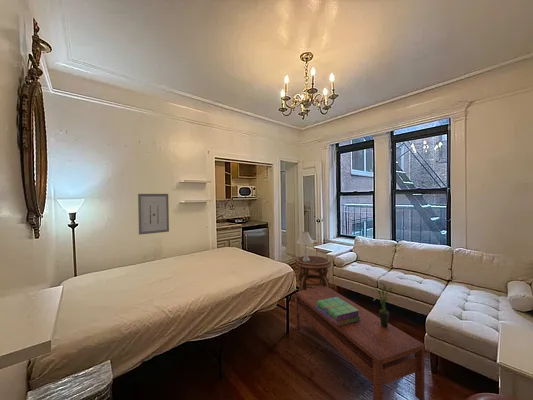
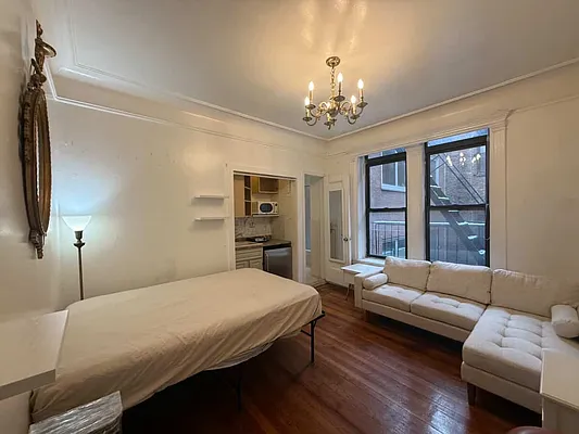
- potted plant (382, 304)
- wall art (154, 213)
- table lamp (305, 246)
- stack of books (336, 309)
- coffee table (345, 334)
- side table (313, 278)
